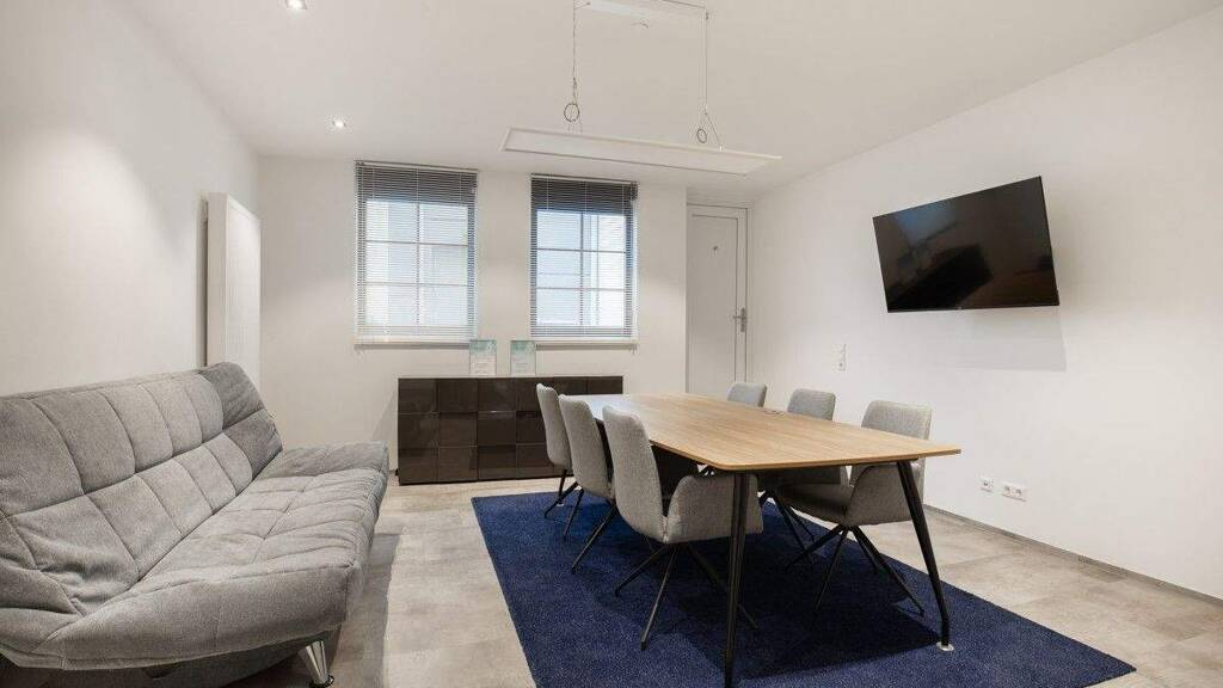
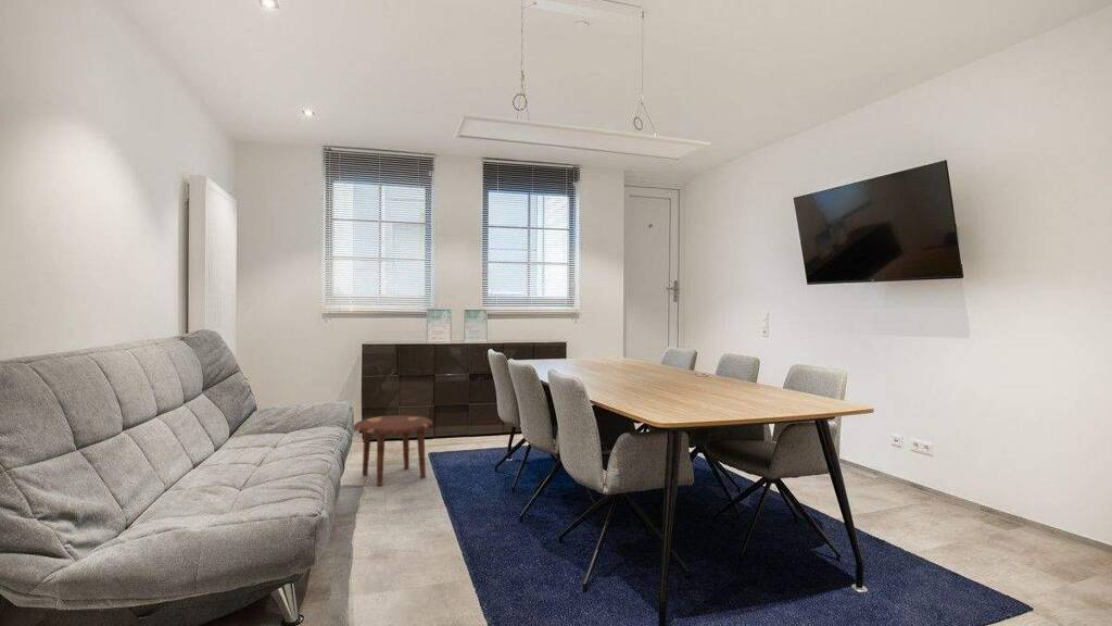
+ side table (403, 449)
